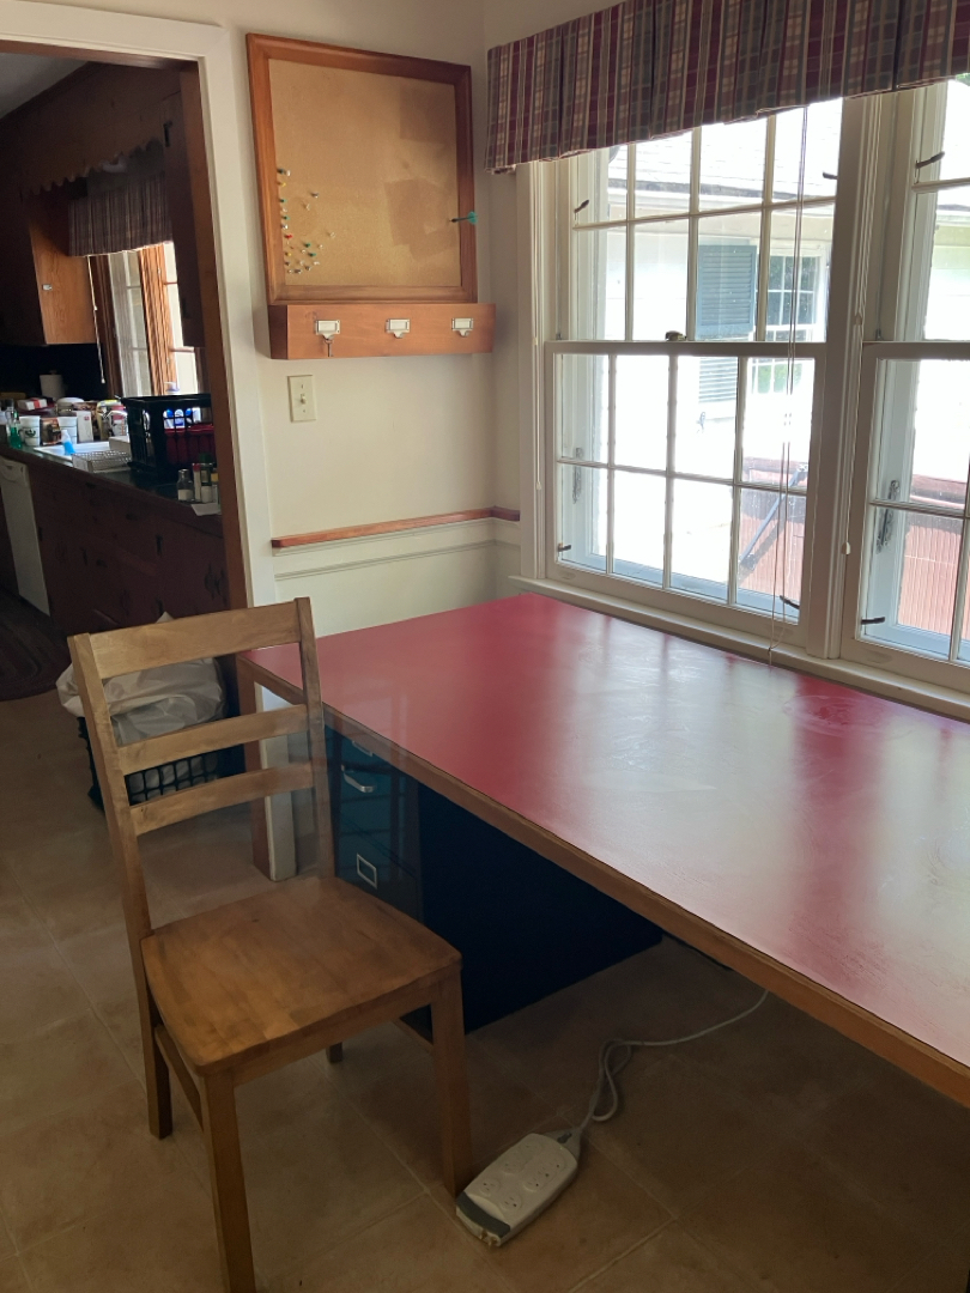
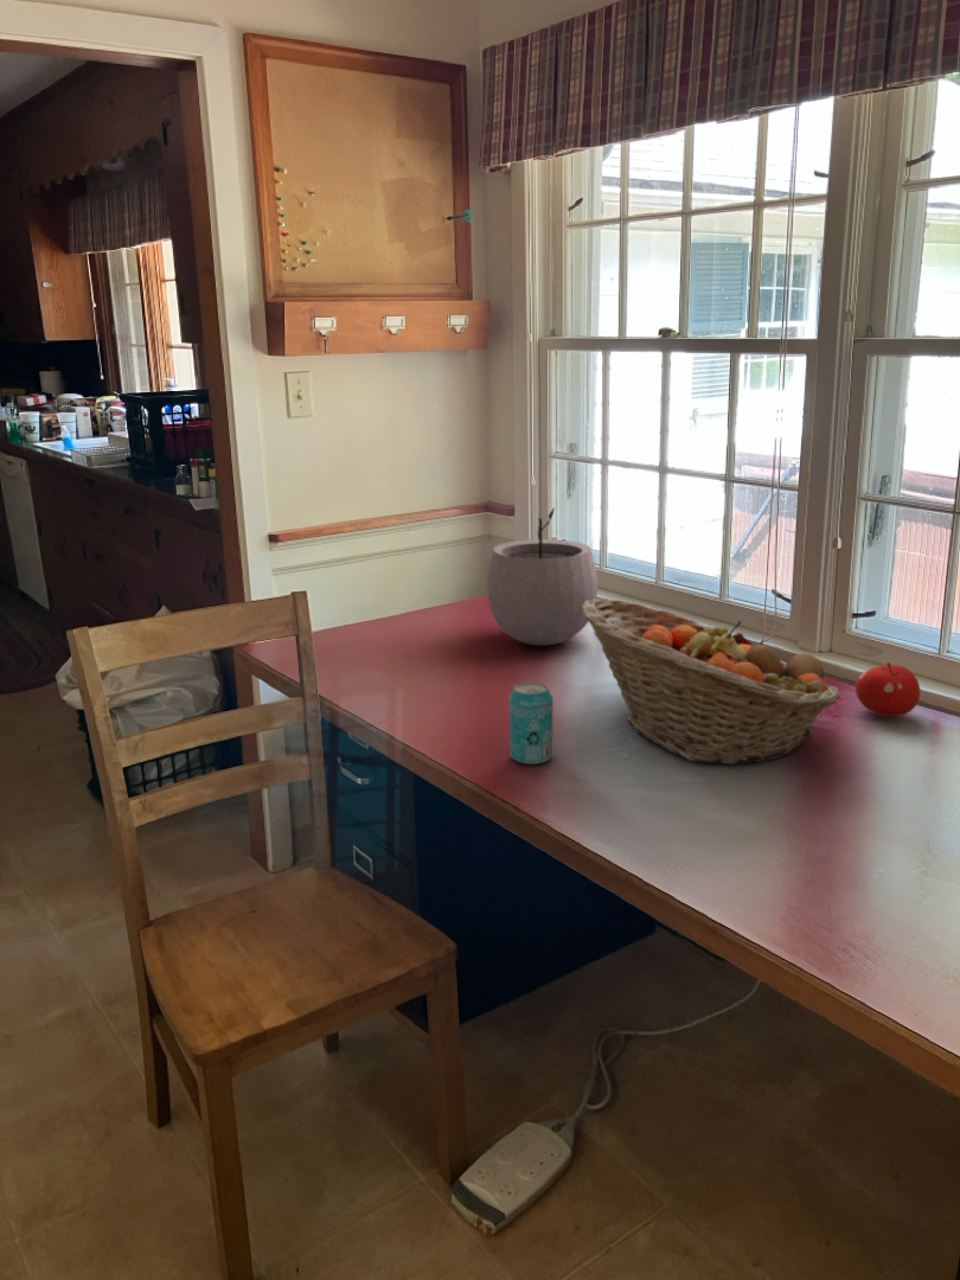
+ plant pot (542, 575)
+ beverage can (531, 723)
+ fruit basket (703, 668)
+ fruit (887, 687)
